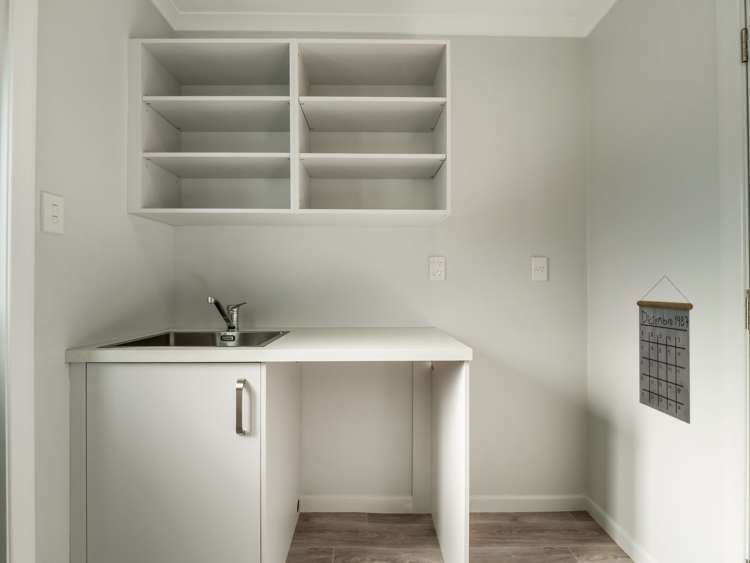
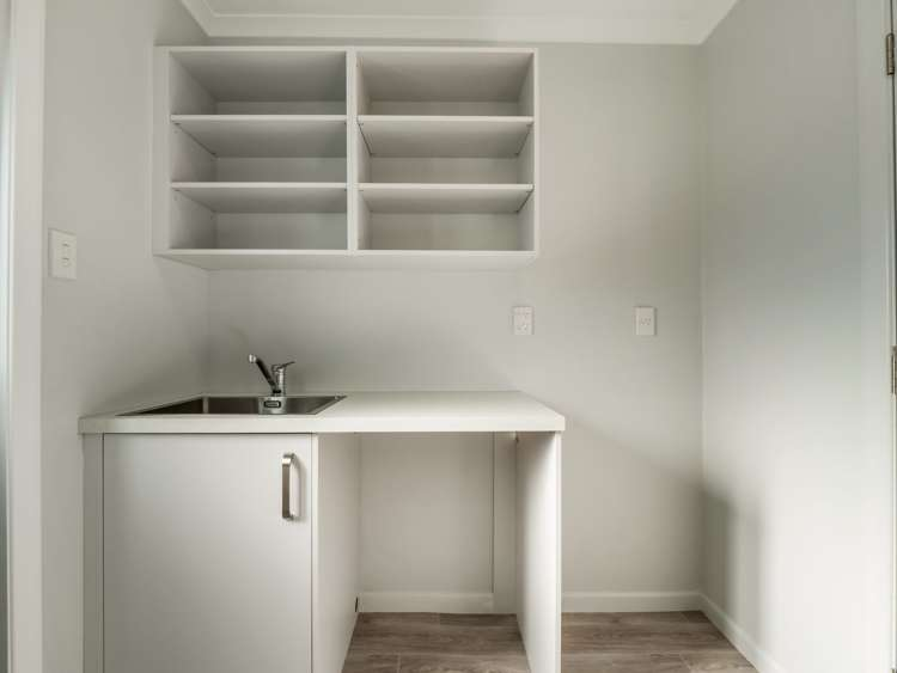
- calendar (662, 343)
